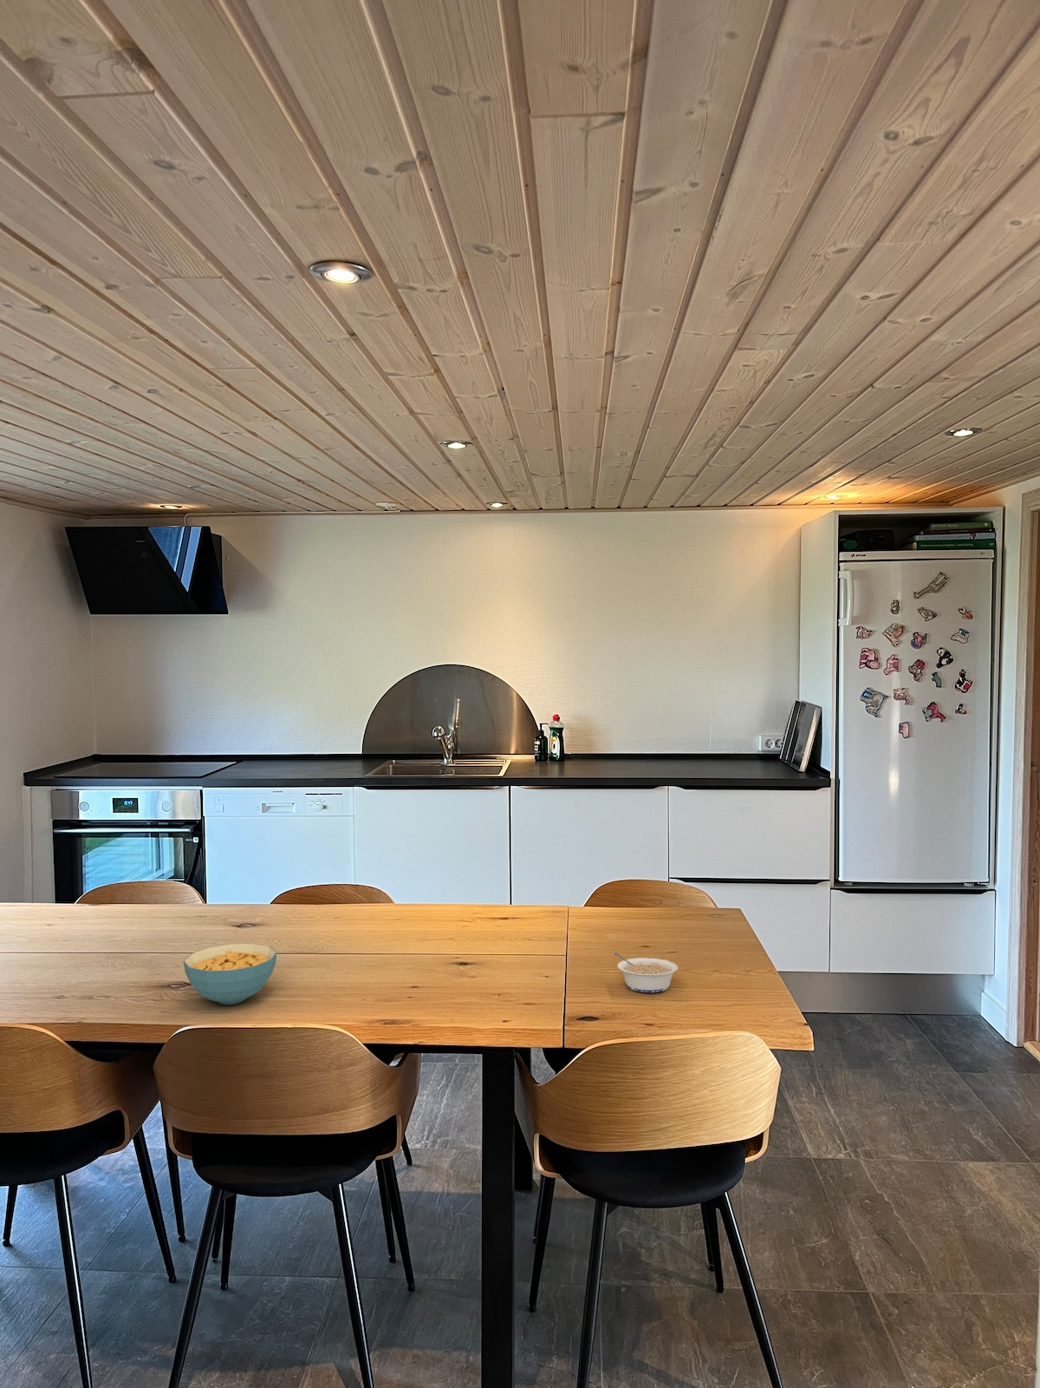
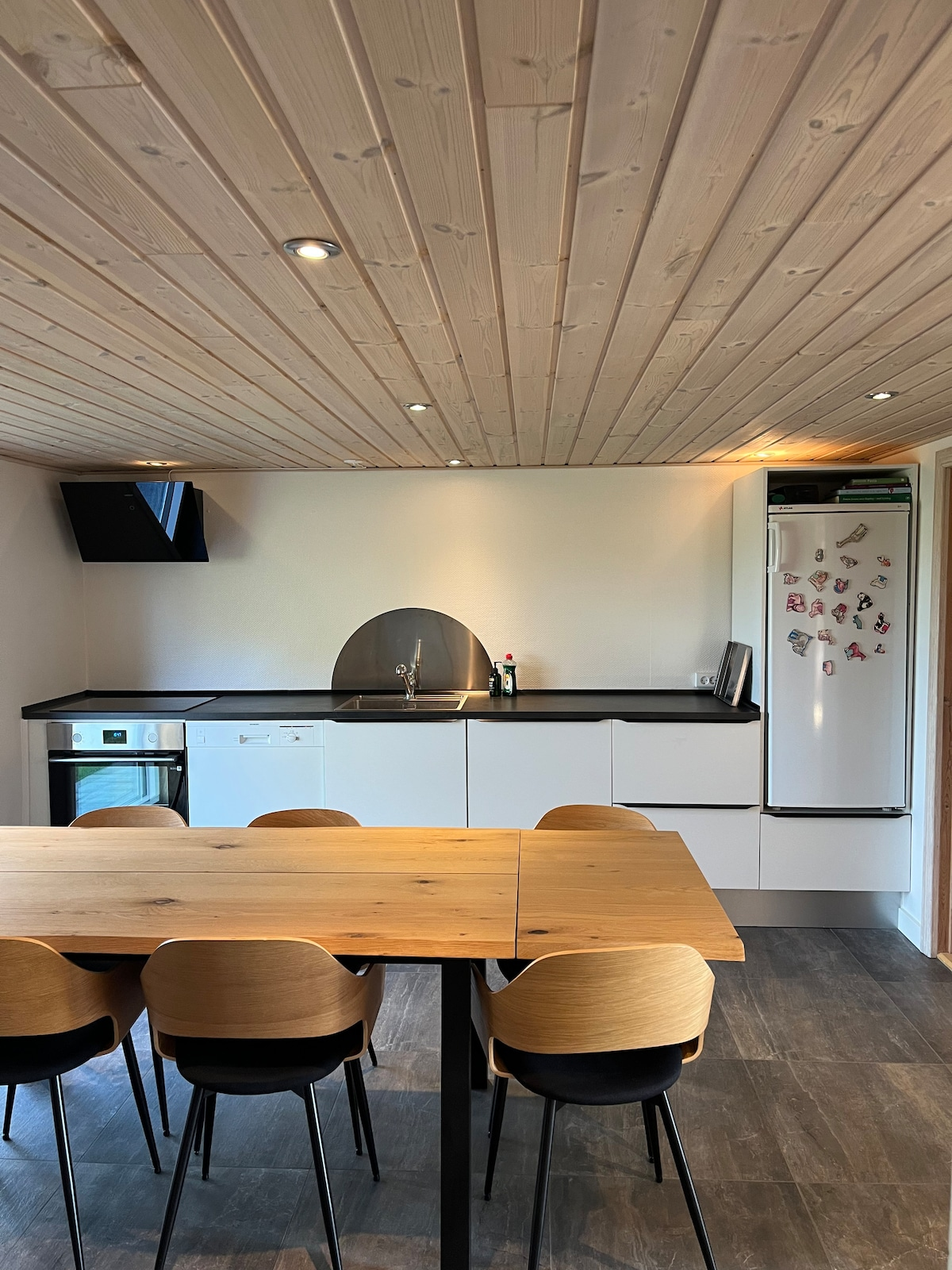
- cereal bowl (231, 978)
- legume (645, 974)
